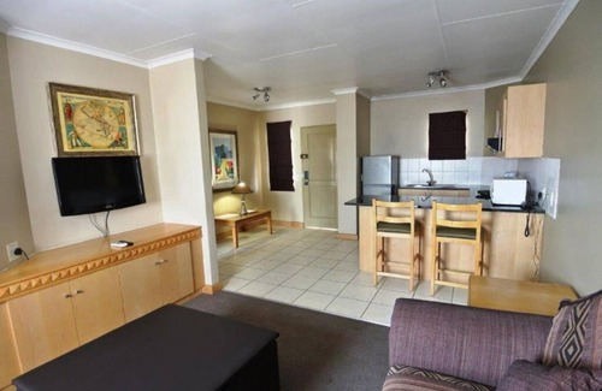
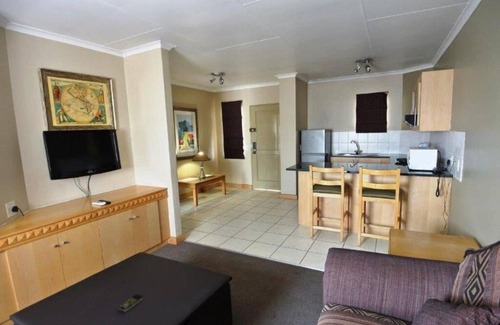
+ remote control (131, 302)
